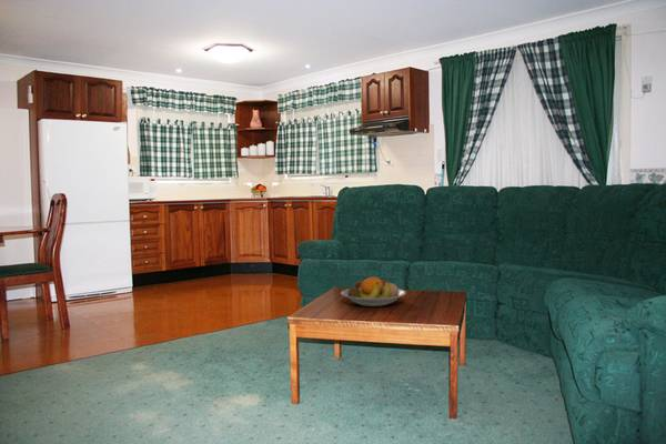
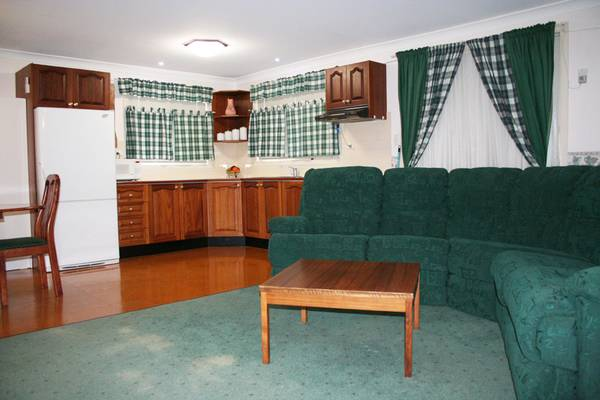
- fruit bowl (373, 290)
